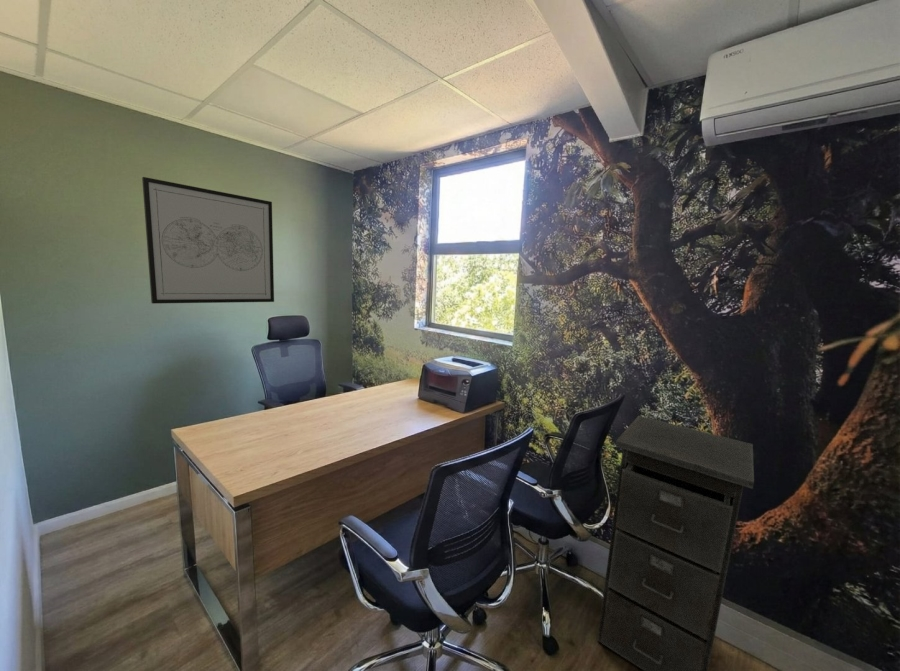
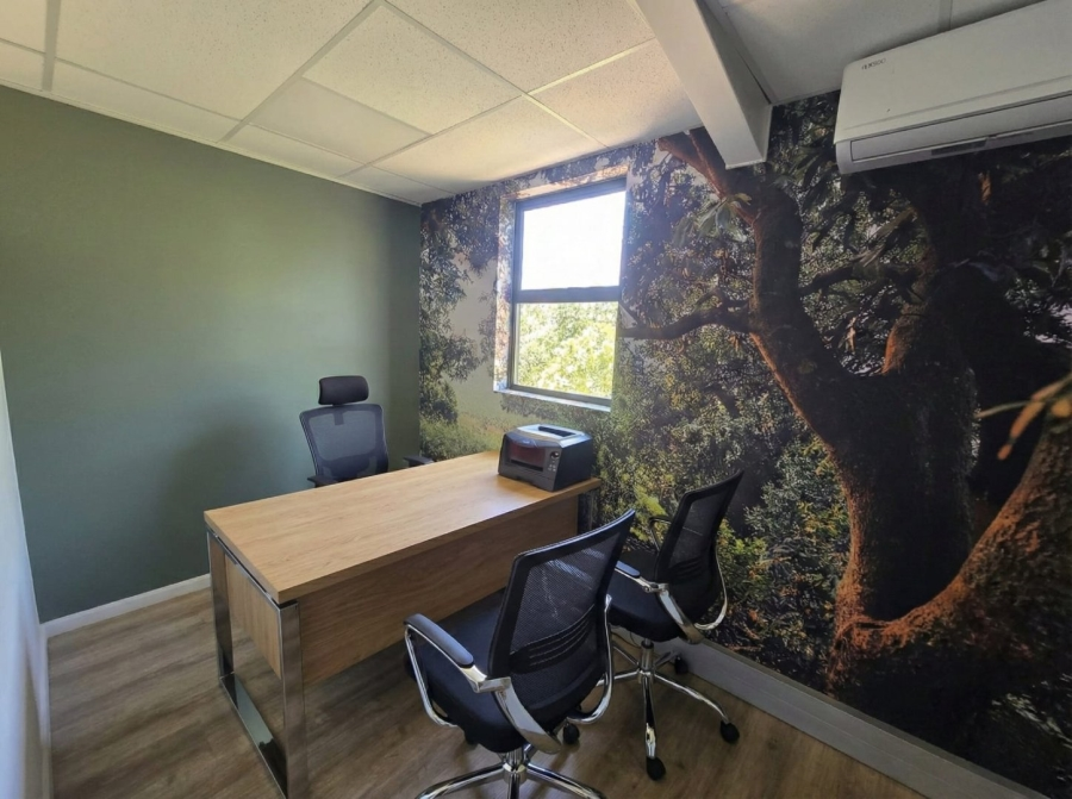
- wall art (216, 248)
- filing cabinet (667, 550)
